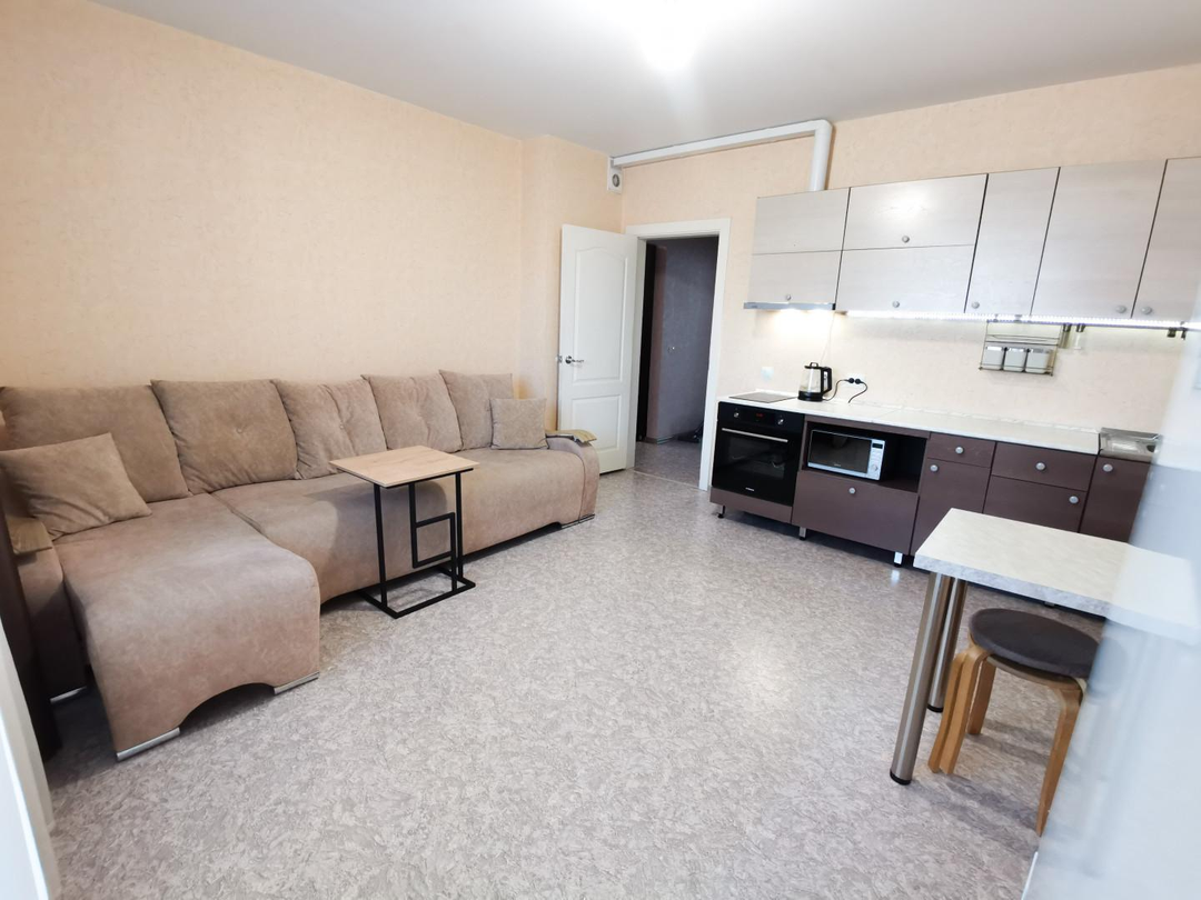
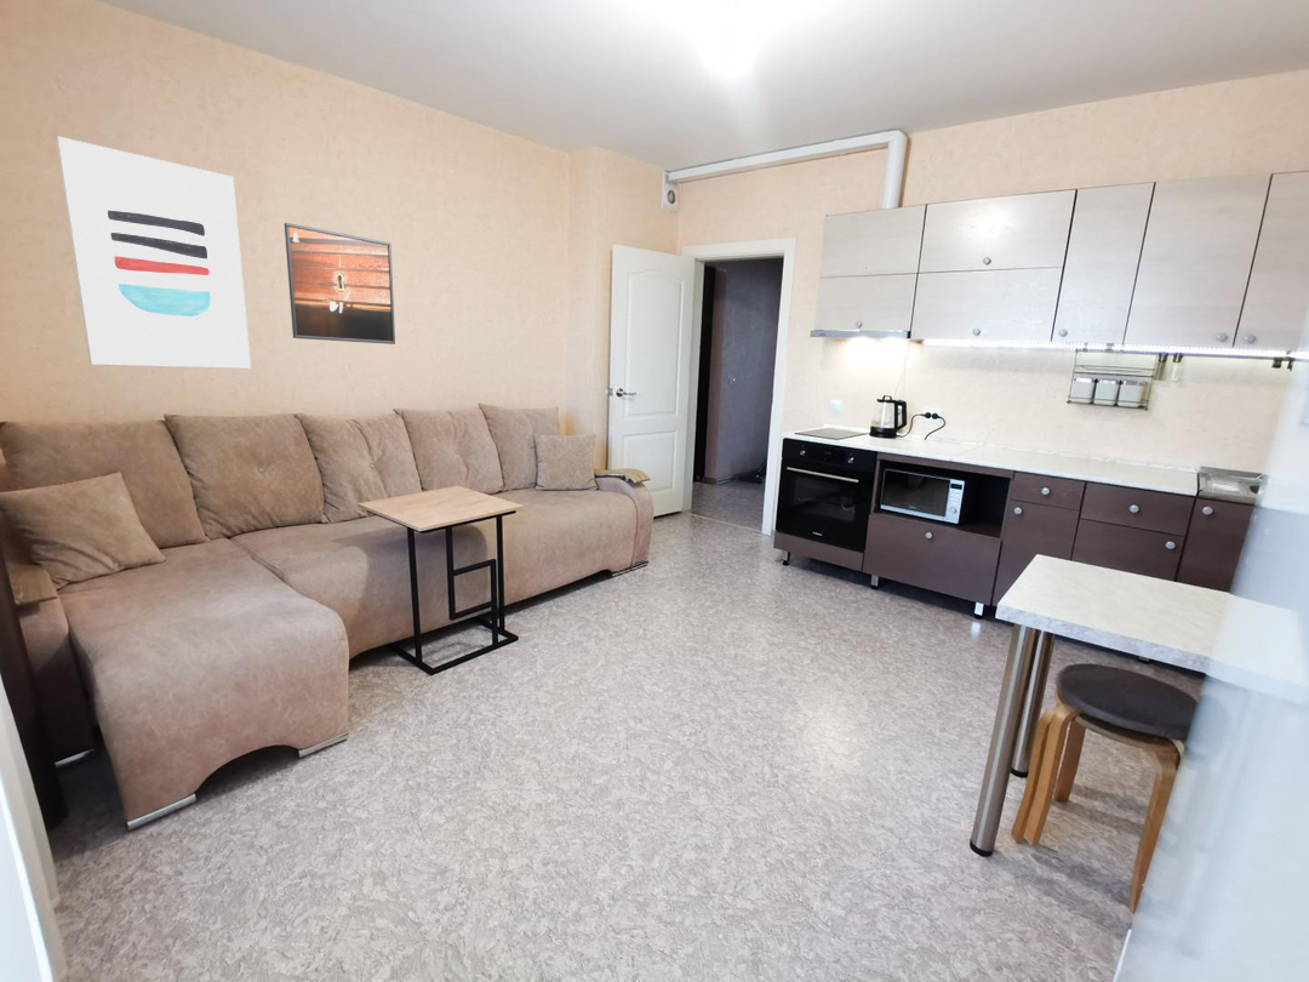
+ wall art (165, 266)
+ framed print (343, 287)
